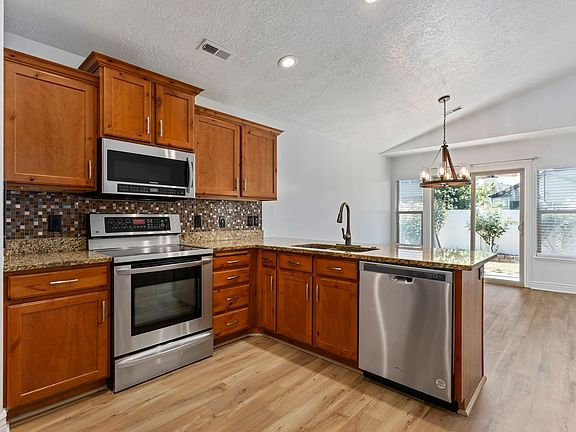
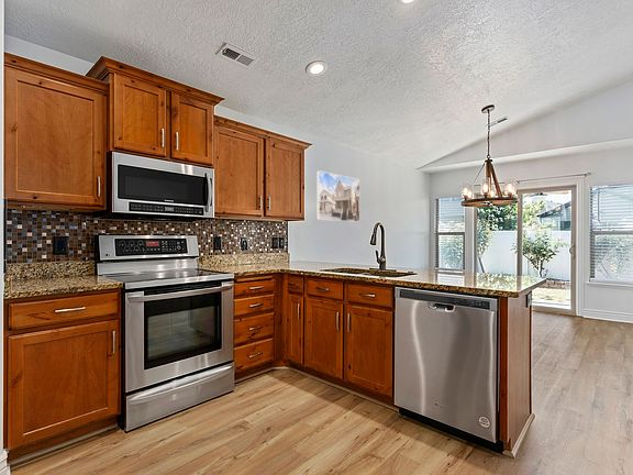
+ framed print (340, 198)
